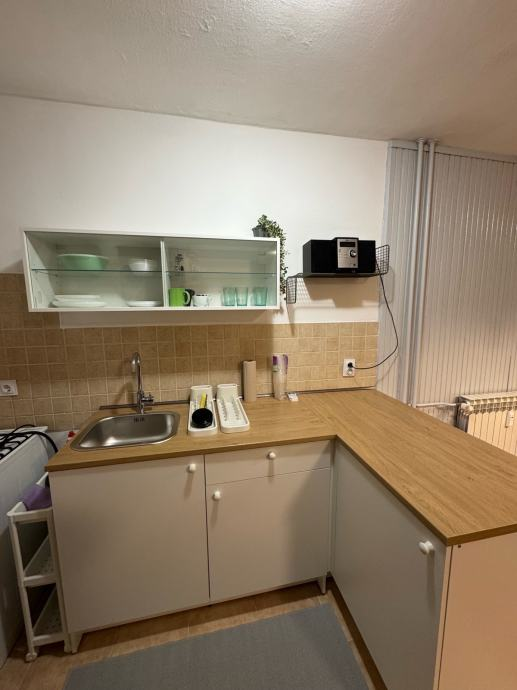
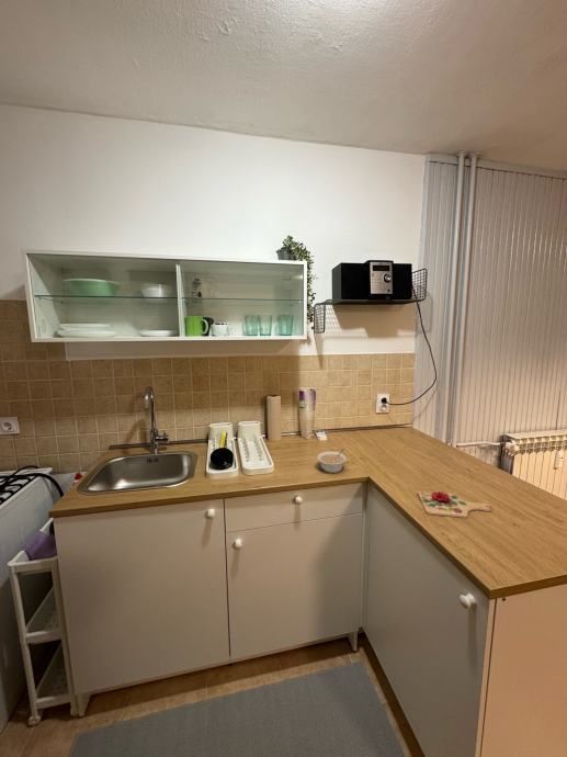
+ cutting board (455, 501)
+ legume (331, 461)
